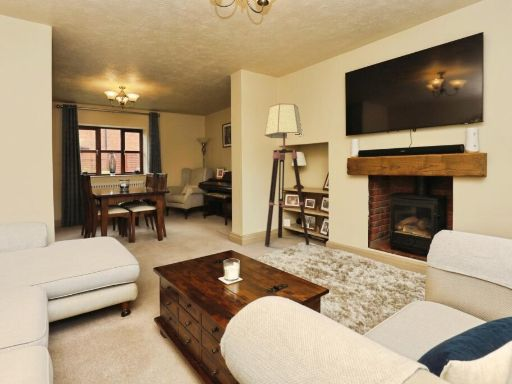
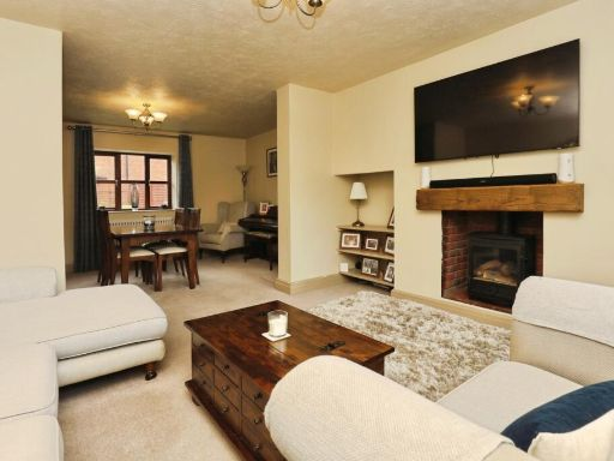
- floor lamp (282, 174)
